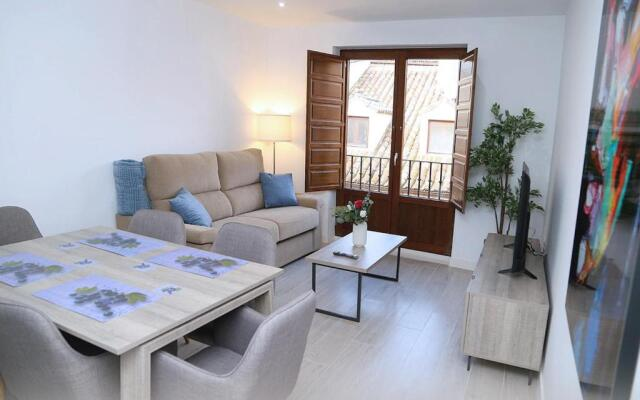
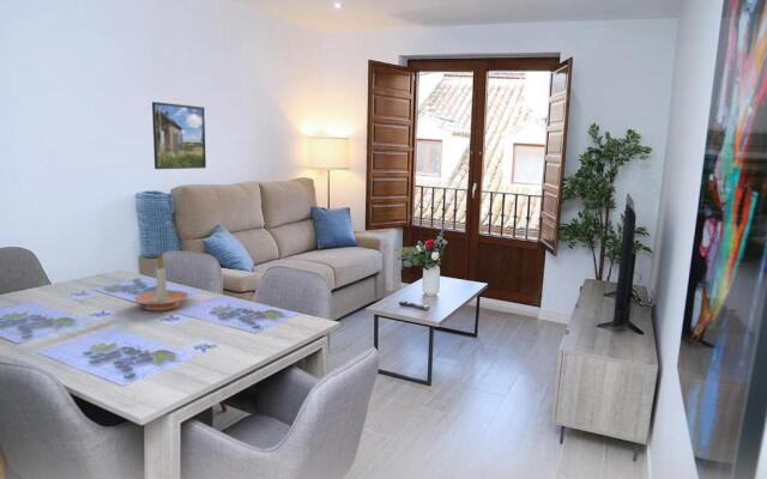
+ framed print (180, 137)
+ candle holder (161, 279)
